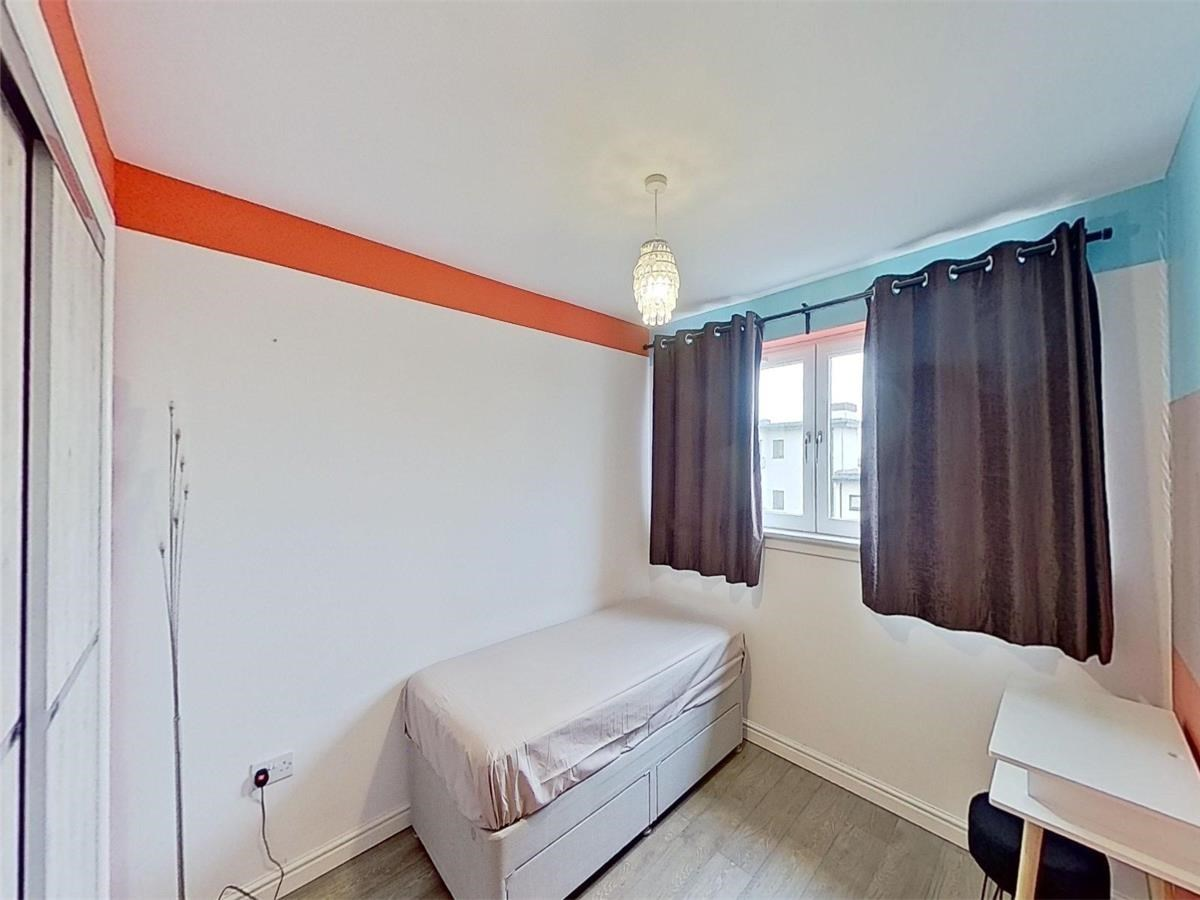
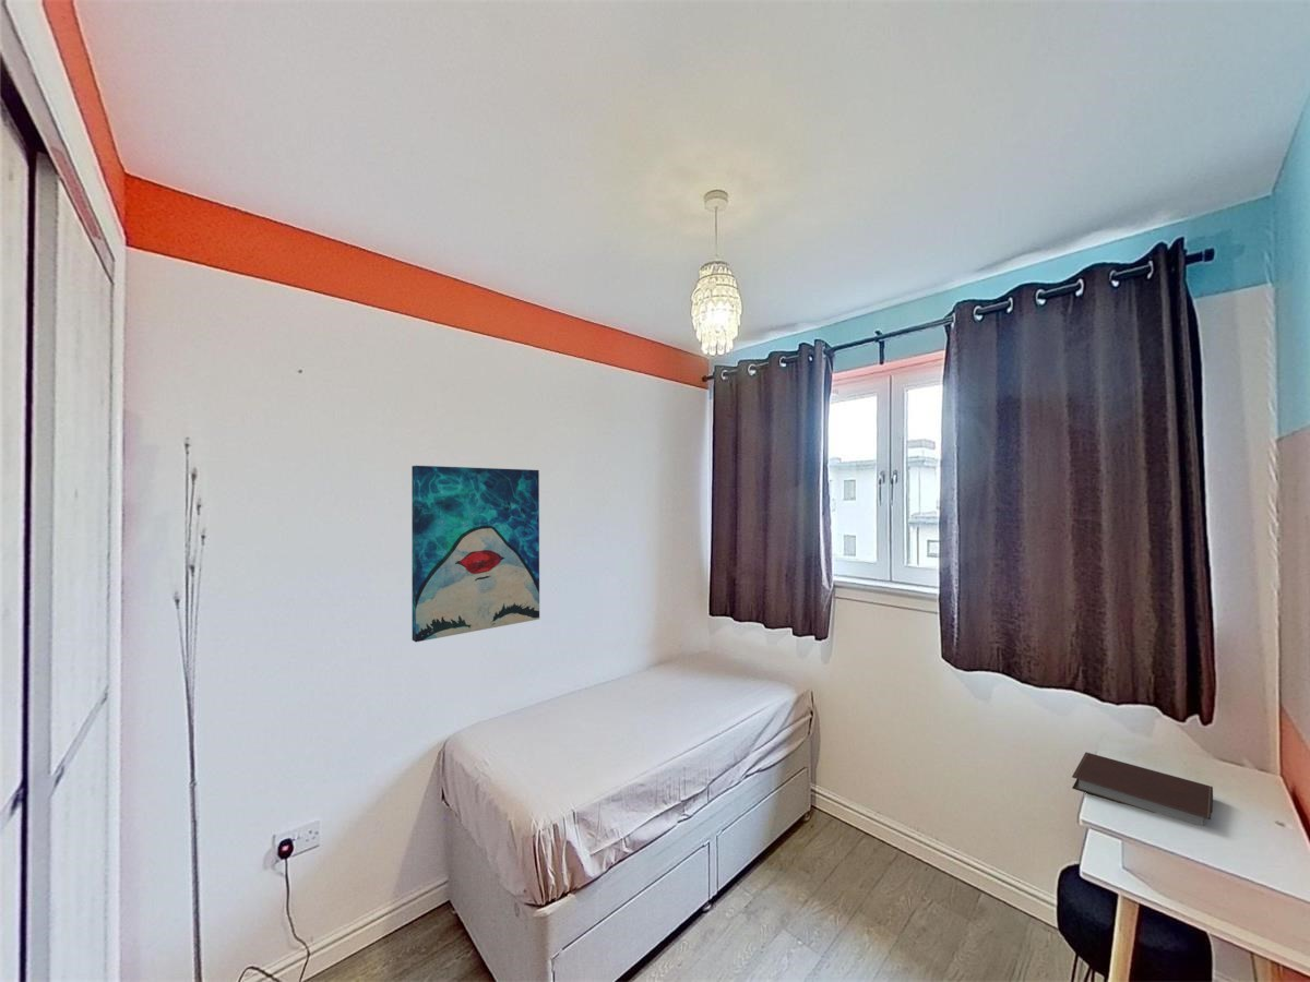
+ wall art (480, 548)
+ notebook (1141, 787)
